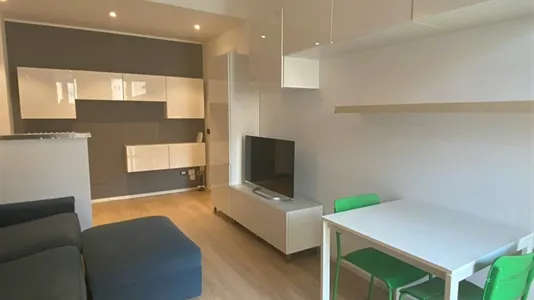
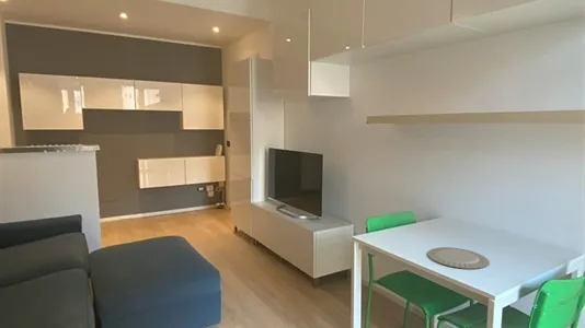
+ chinaware (457, 256)
